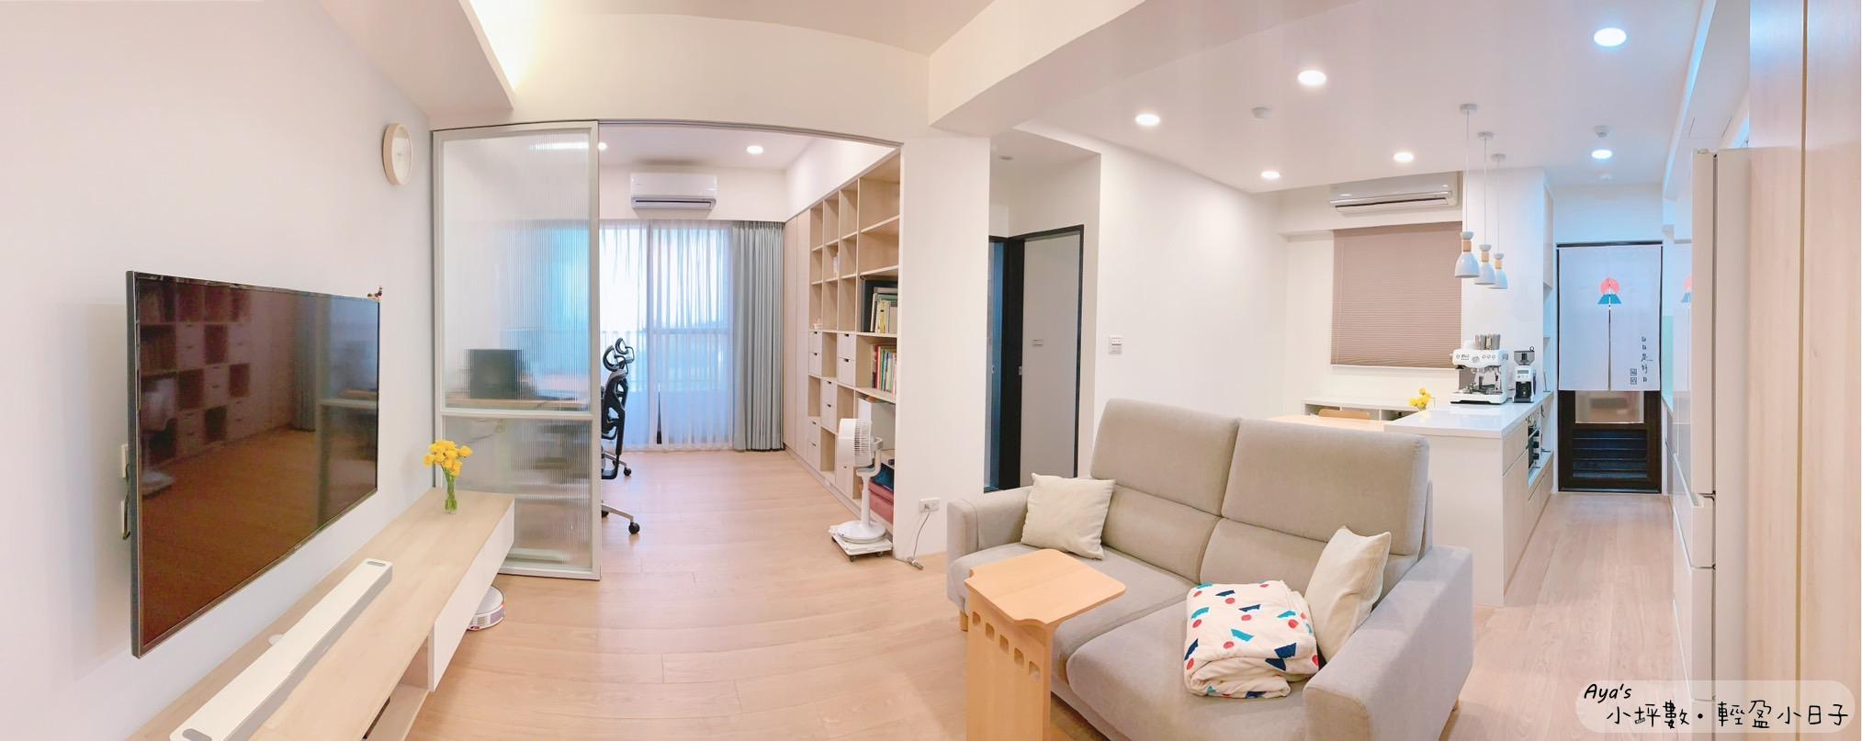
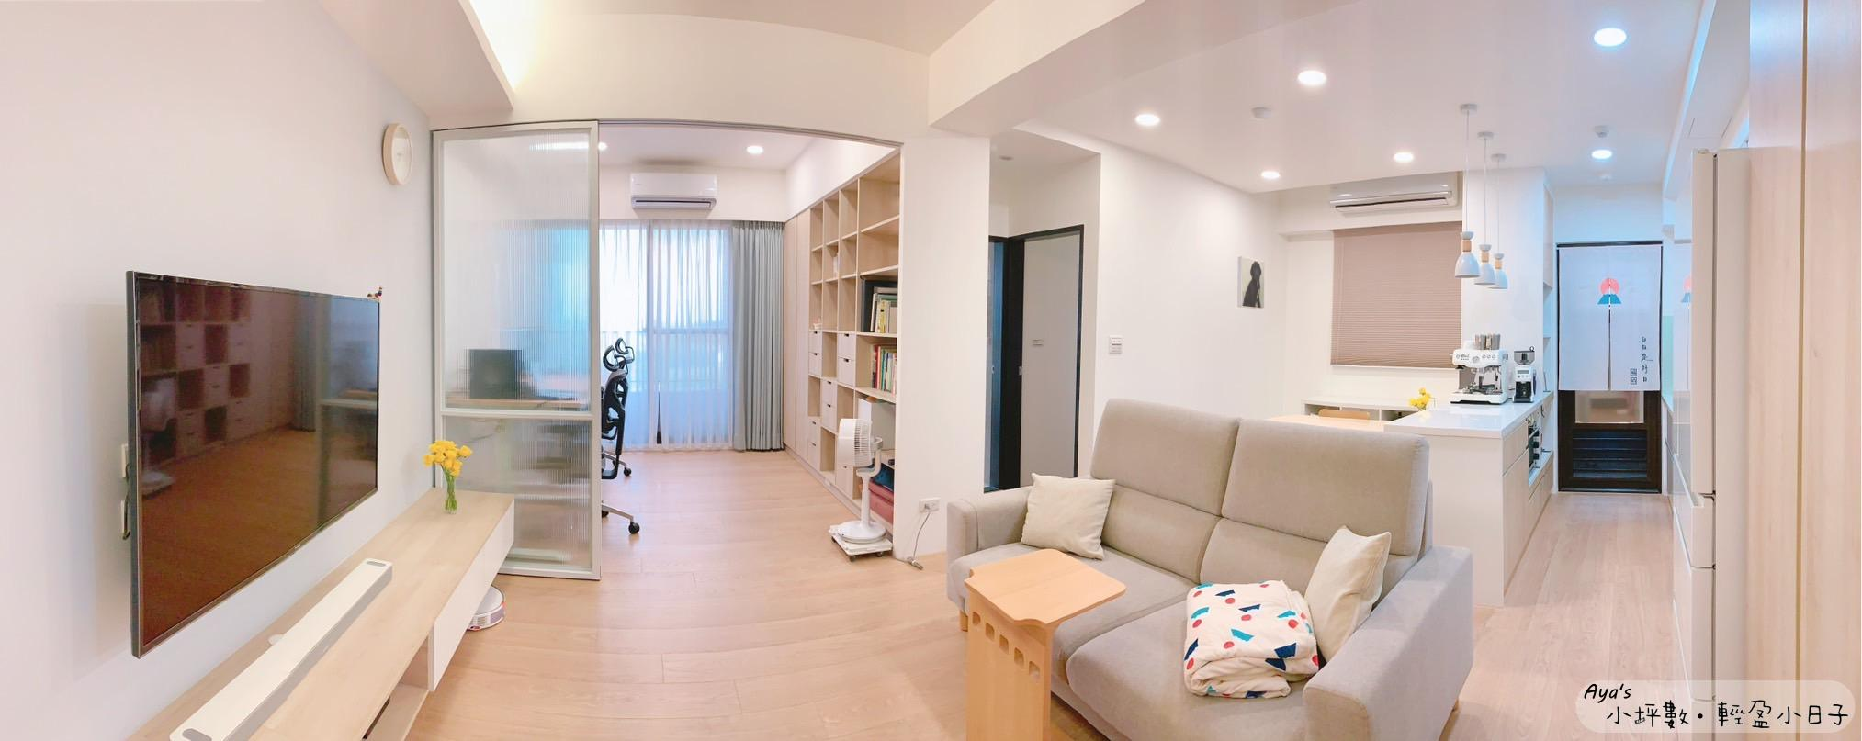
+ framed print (1252, 283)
